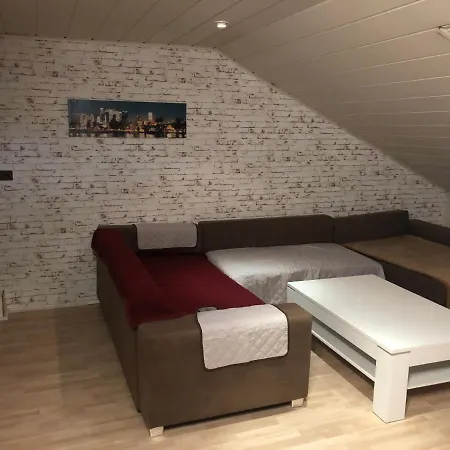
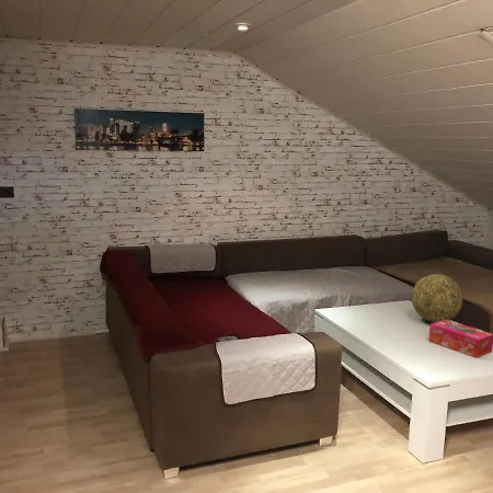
+ decorative ball (436, 298)
+ tissue box (460, 337)
